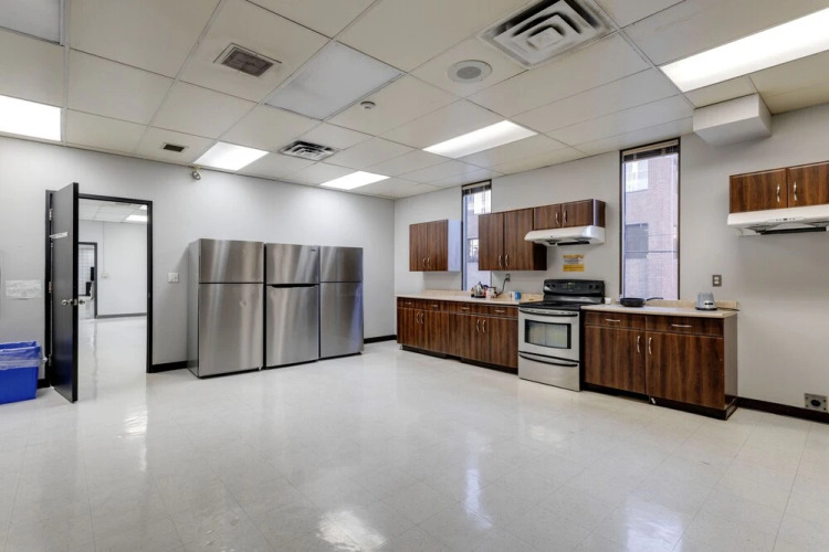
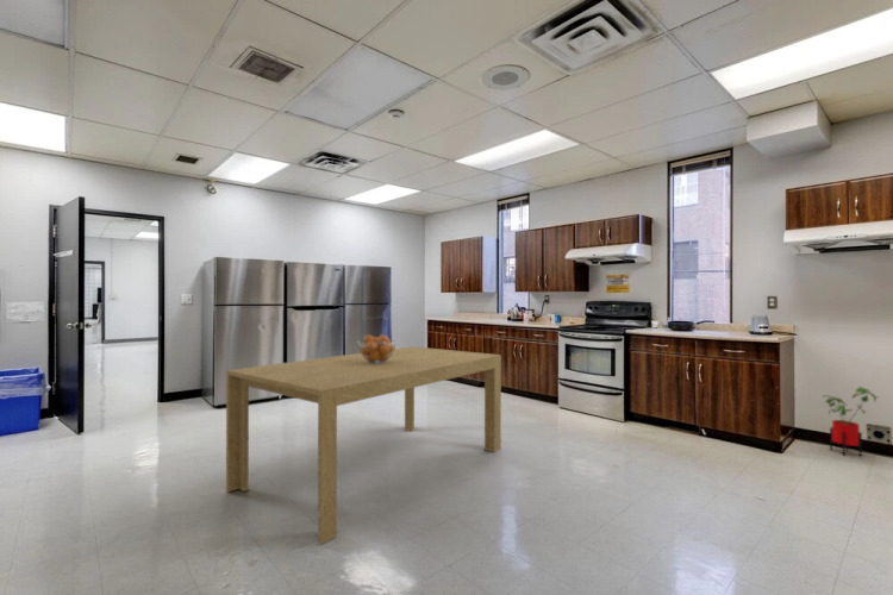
+ fruit basket (376, 347)
+ dining table (374, 396)
+ house plant (849, 419)
